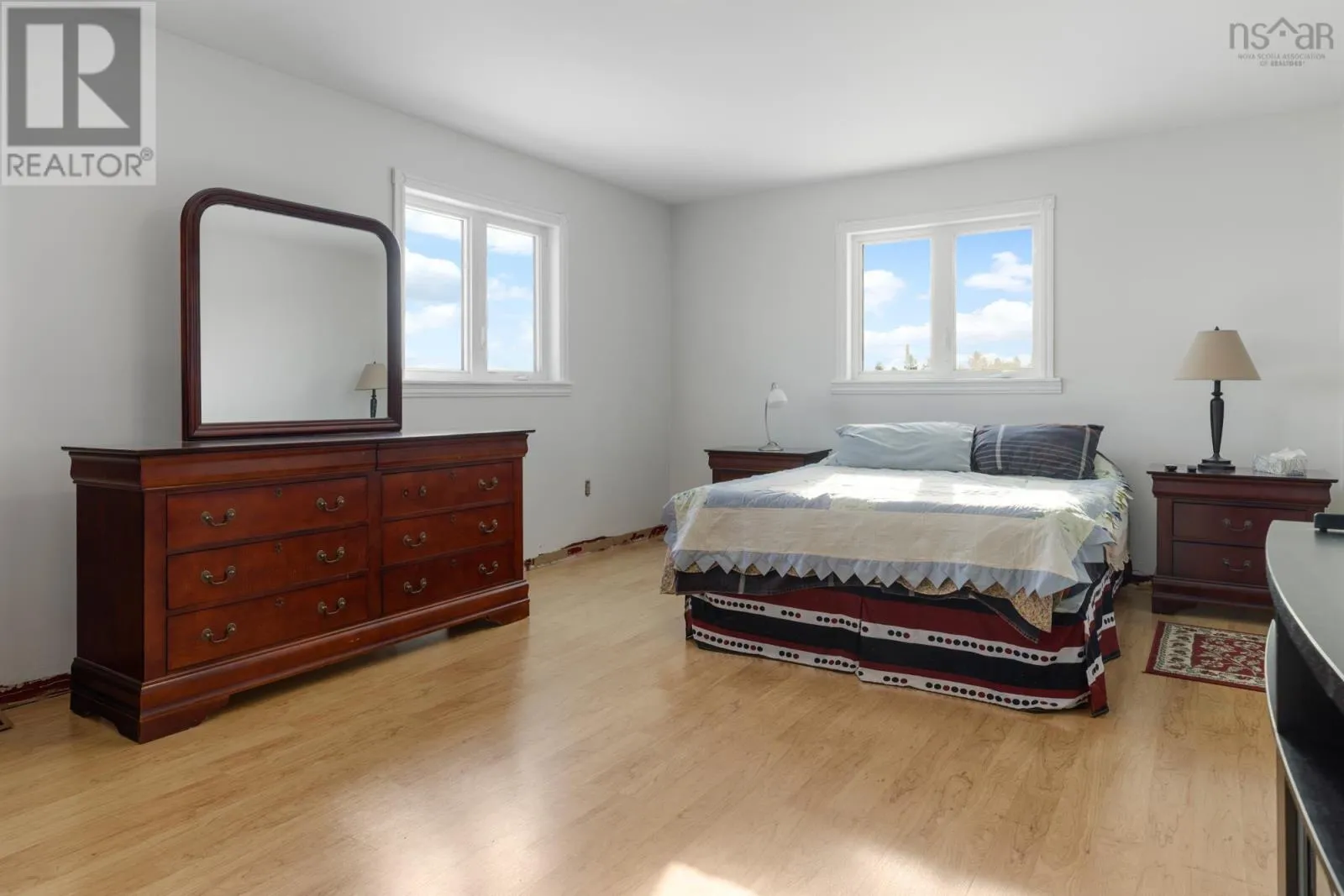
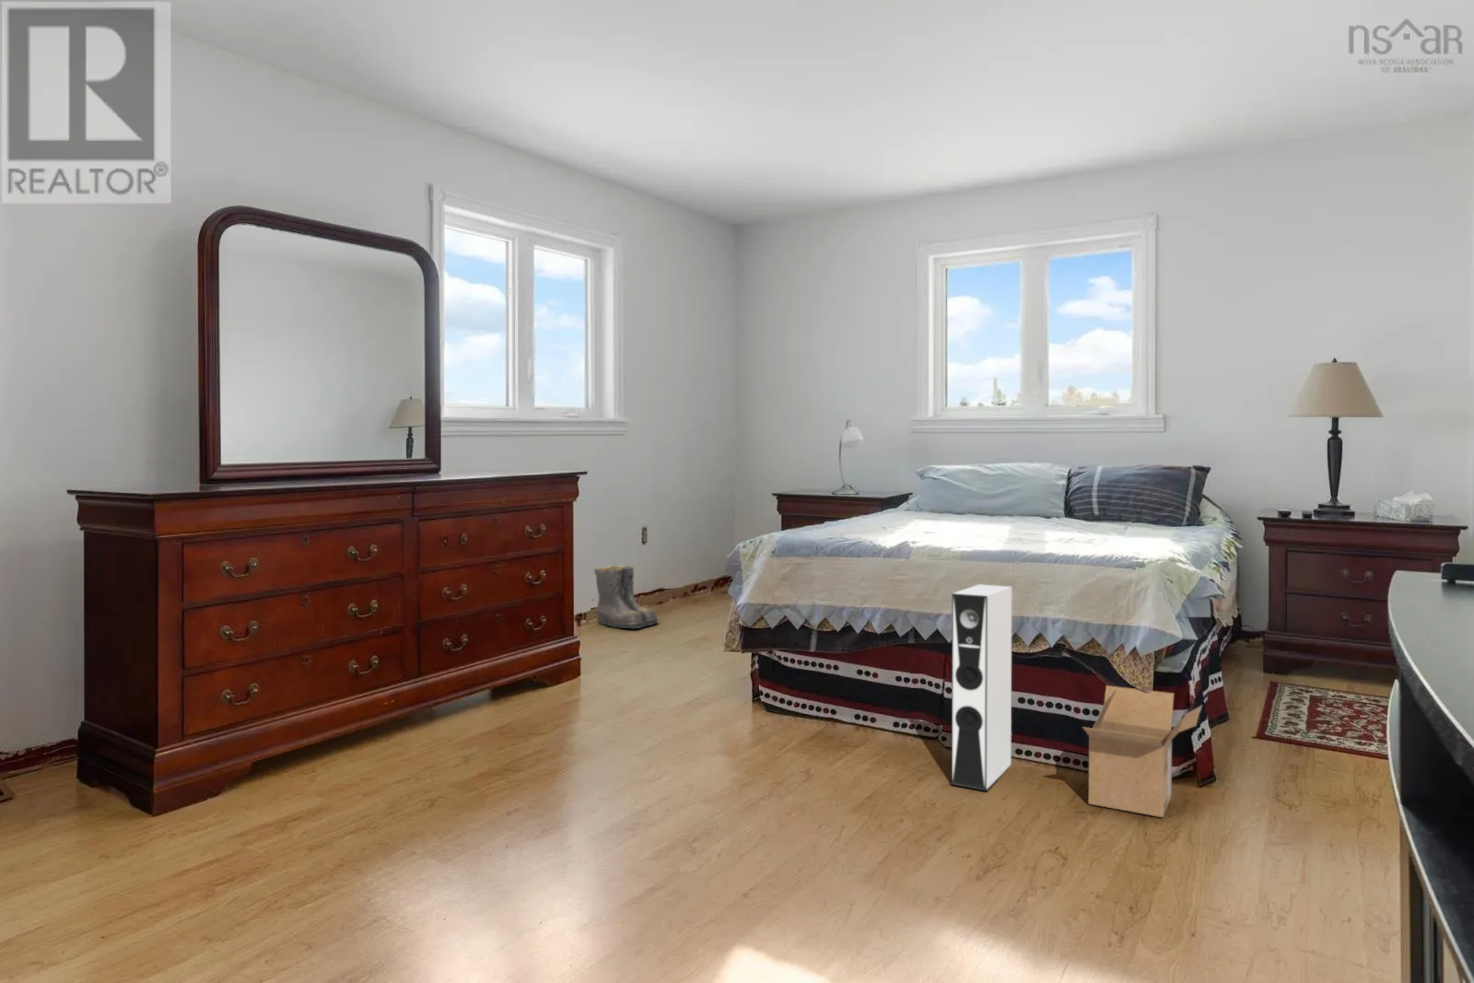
+ boots (625, 595)
+ speaker (982, 681)
+ cardboard box (1144, 752)
